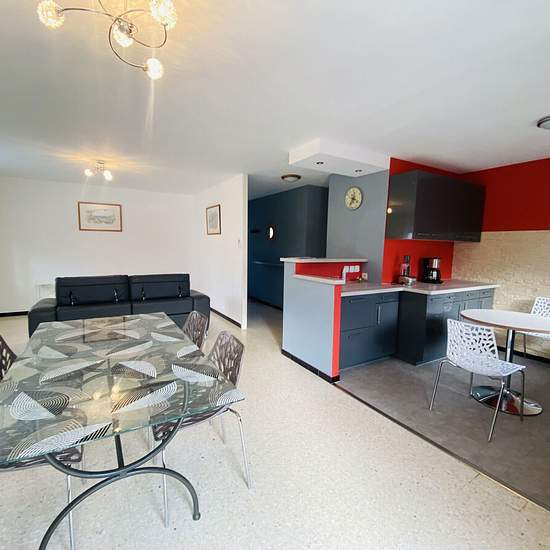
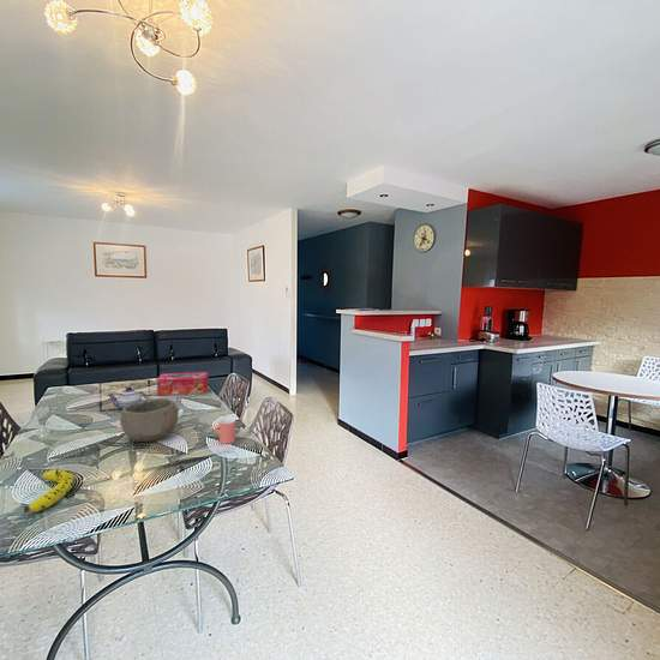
+ tissue box (184, 383)
+ cup (223, 431)
+ teapot (128, 397)
+ bowl (150, 420)
+ fruit (44, 493)
